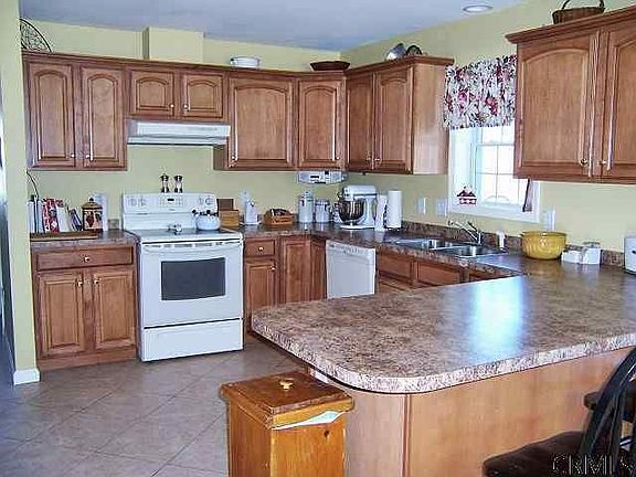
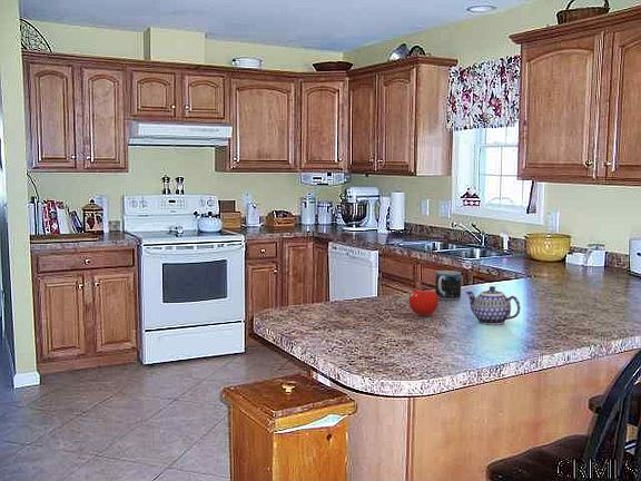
+ mug (445, 285)
+ teapot (491, 304)
+ fruit (423, 300)
